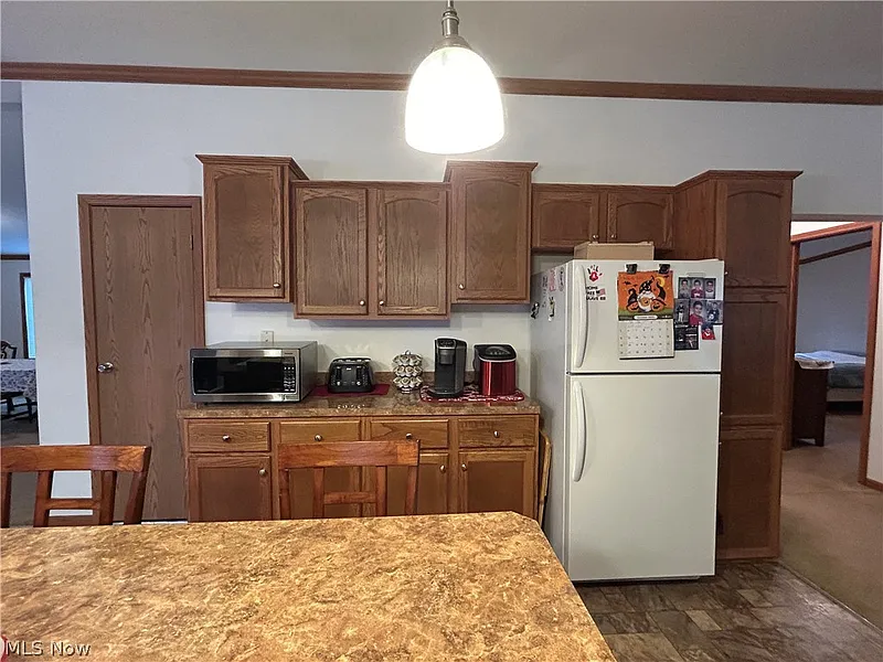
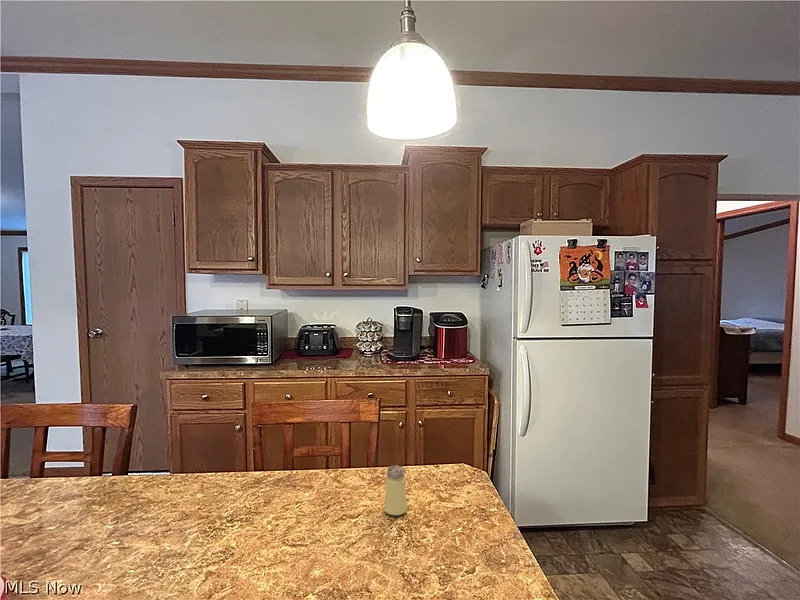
+ saltshaker (395, 489)
